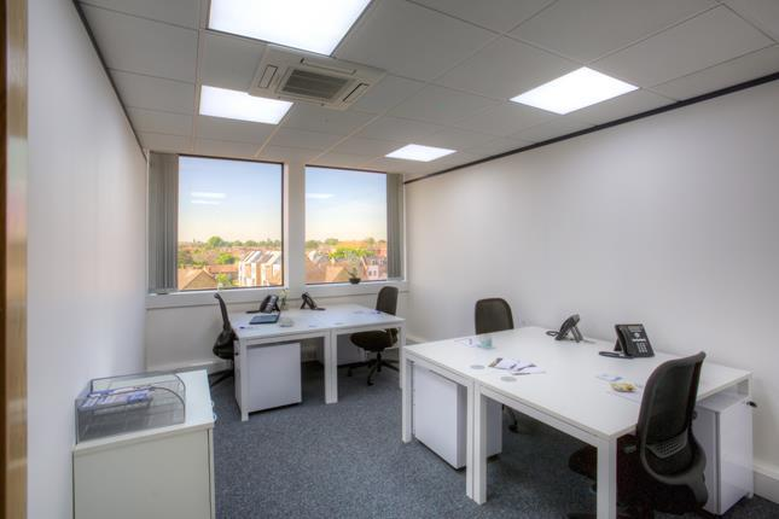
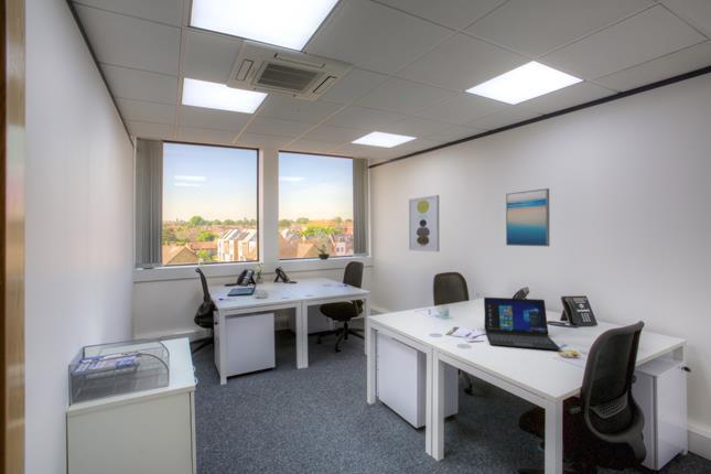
+ wall art (422, 224)
+ wall art (526, 218)
+ laptop (518, 321)
